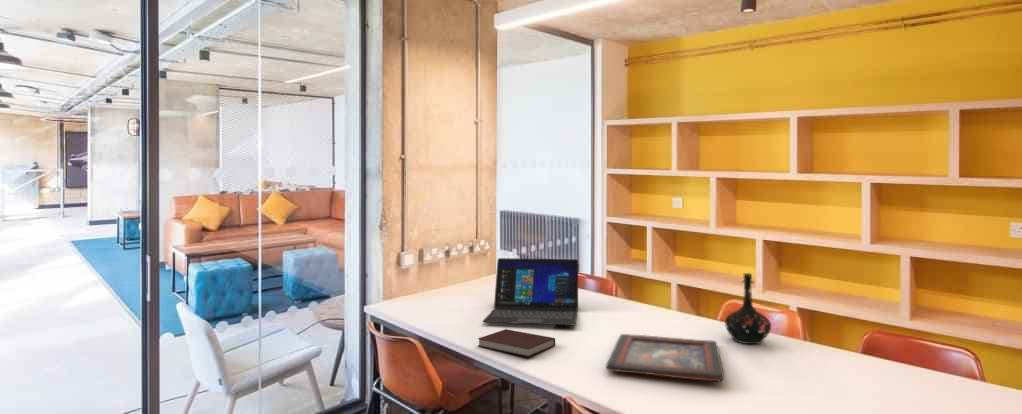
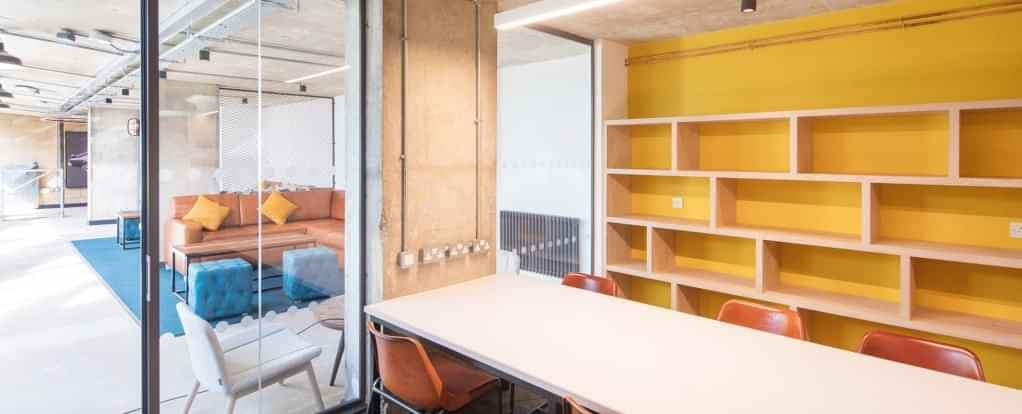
- bottle (747, 307)
- laptop (533, 288)
- notebook (516, 342)
- decorative tray (665, 354)
